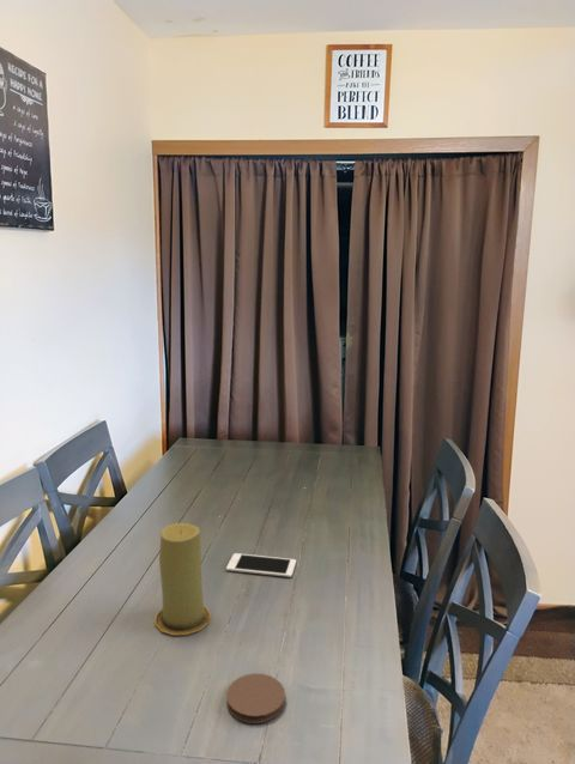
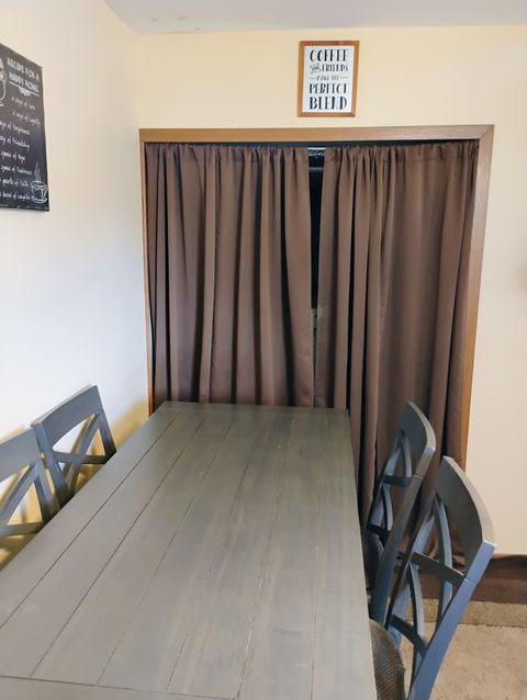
- coaster (255, 697)
- candle (182, 574)
- cell phone (261, 564)
